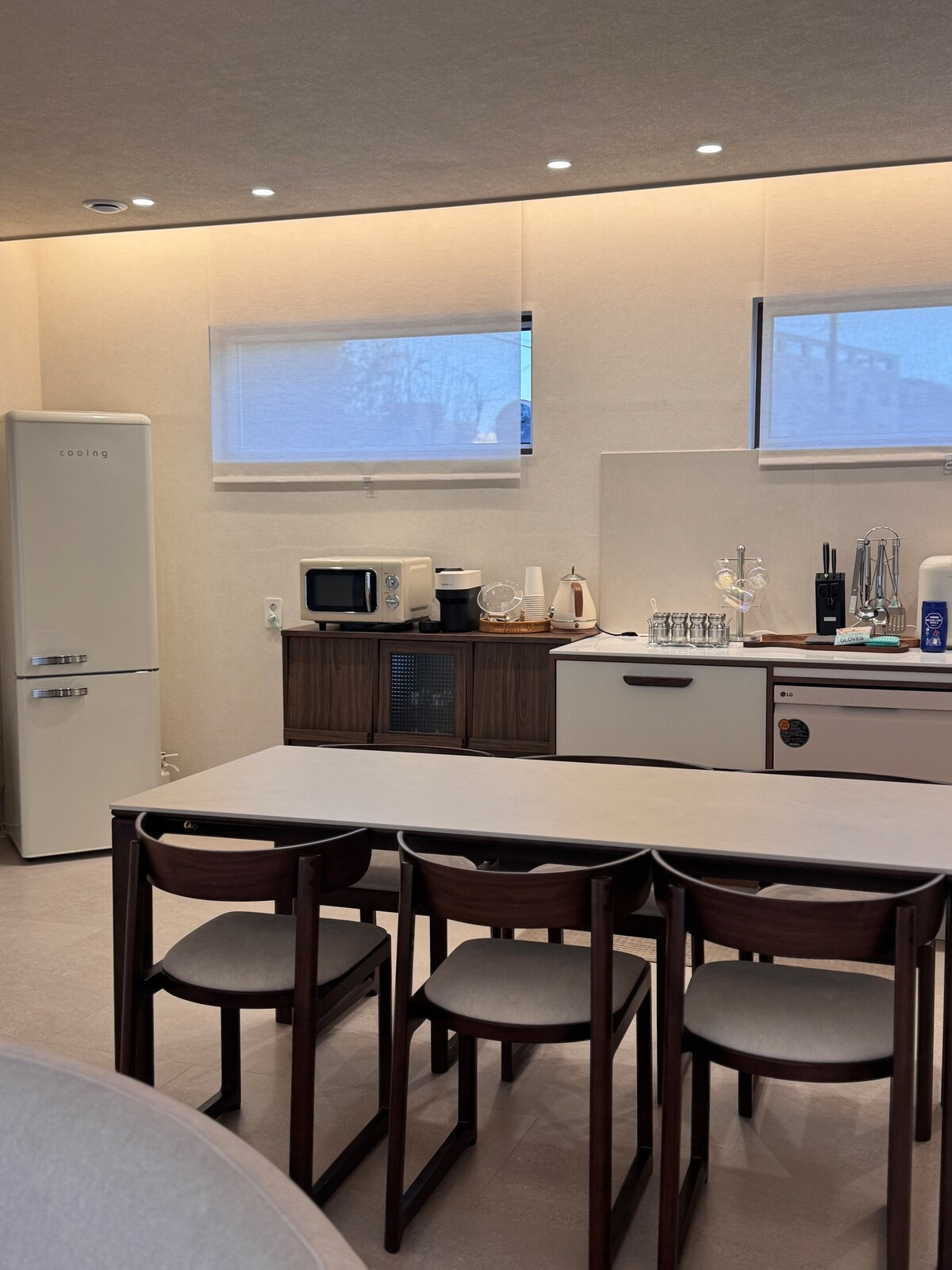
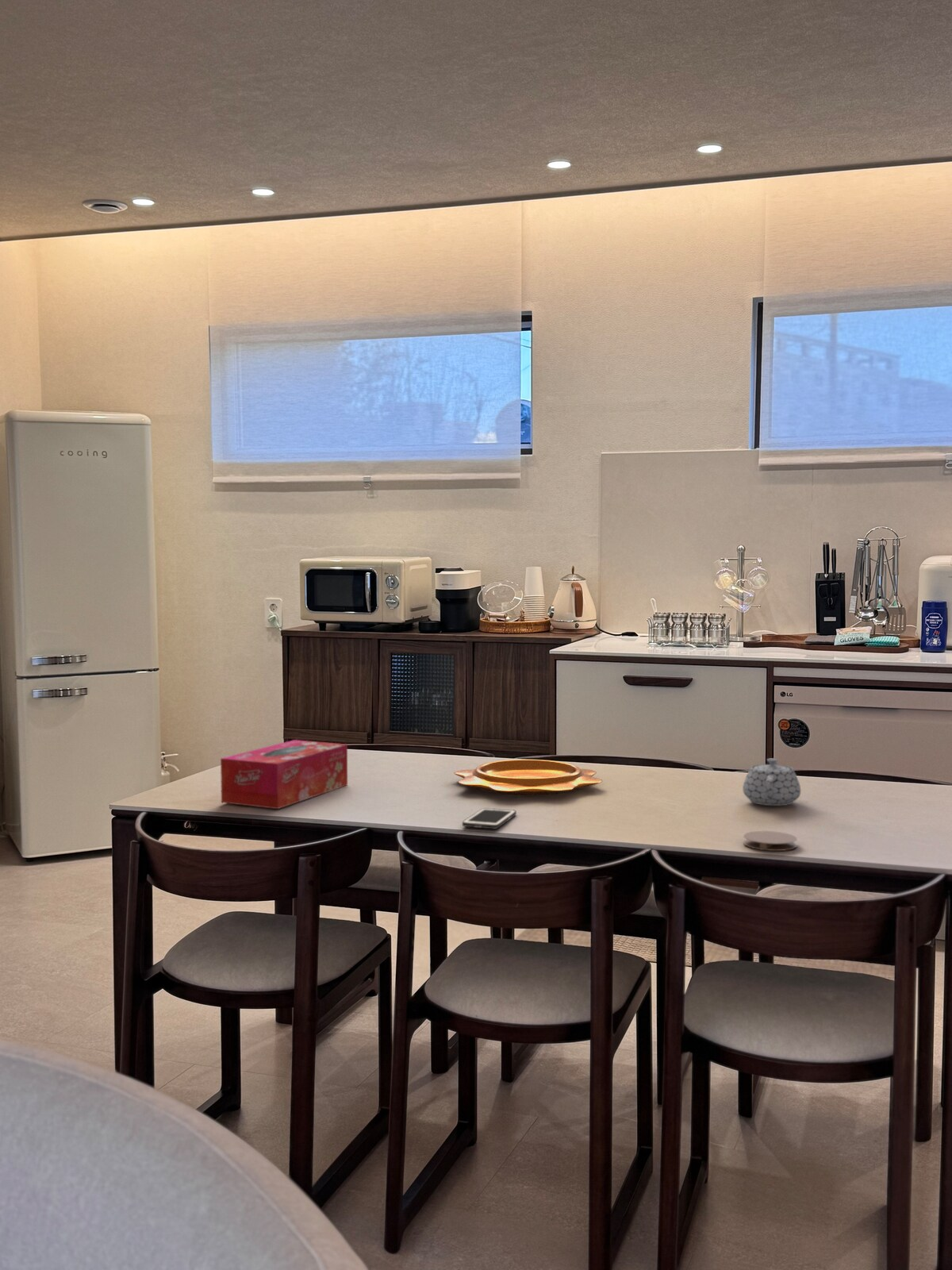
+ coaster (770, 841)
+ decorative bowl (527, 776)
+ teapot (772, 779)
+ cell phone (489, 818)
+ tissue box (286, 772)
